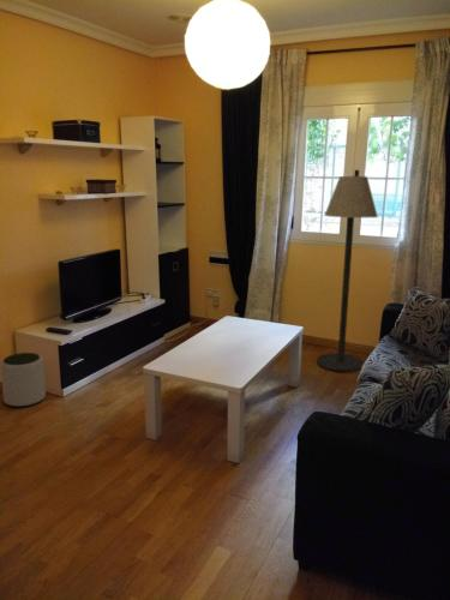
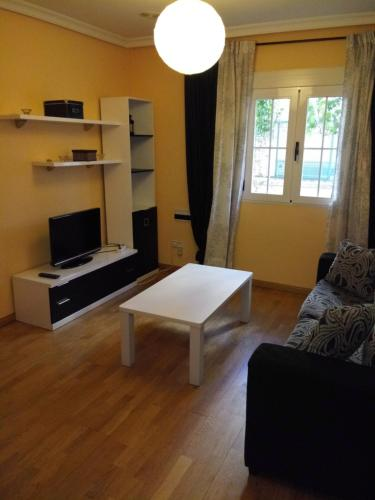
- plant pot (23, 378)
- floor lamp (346, 274)
